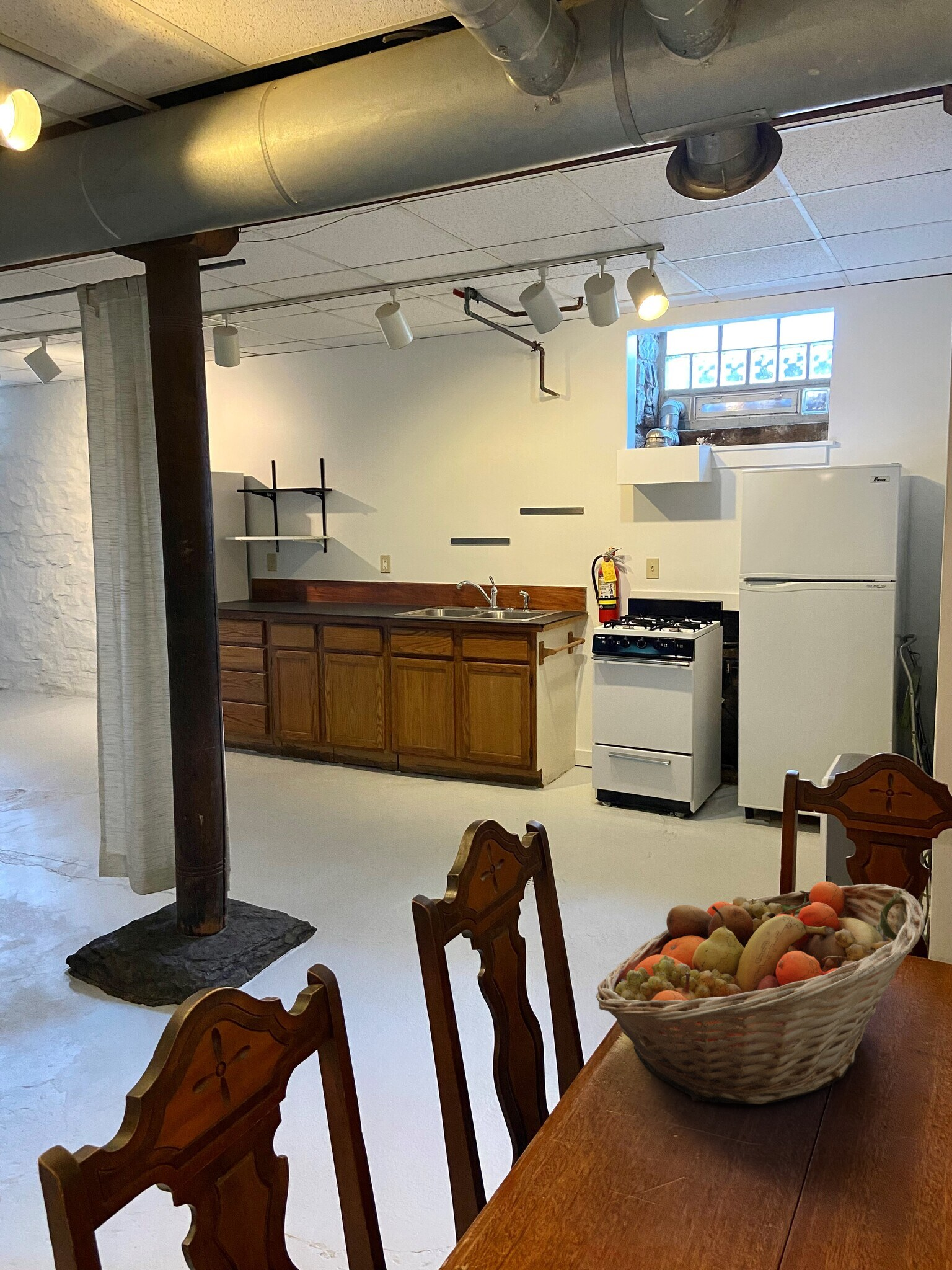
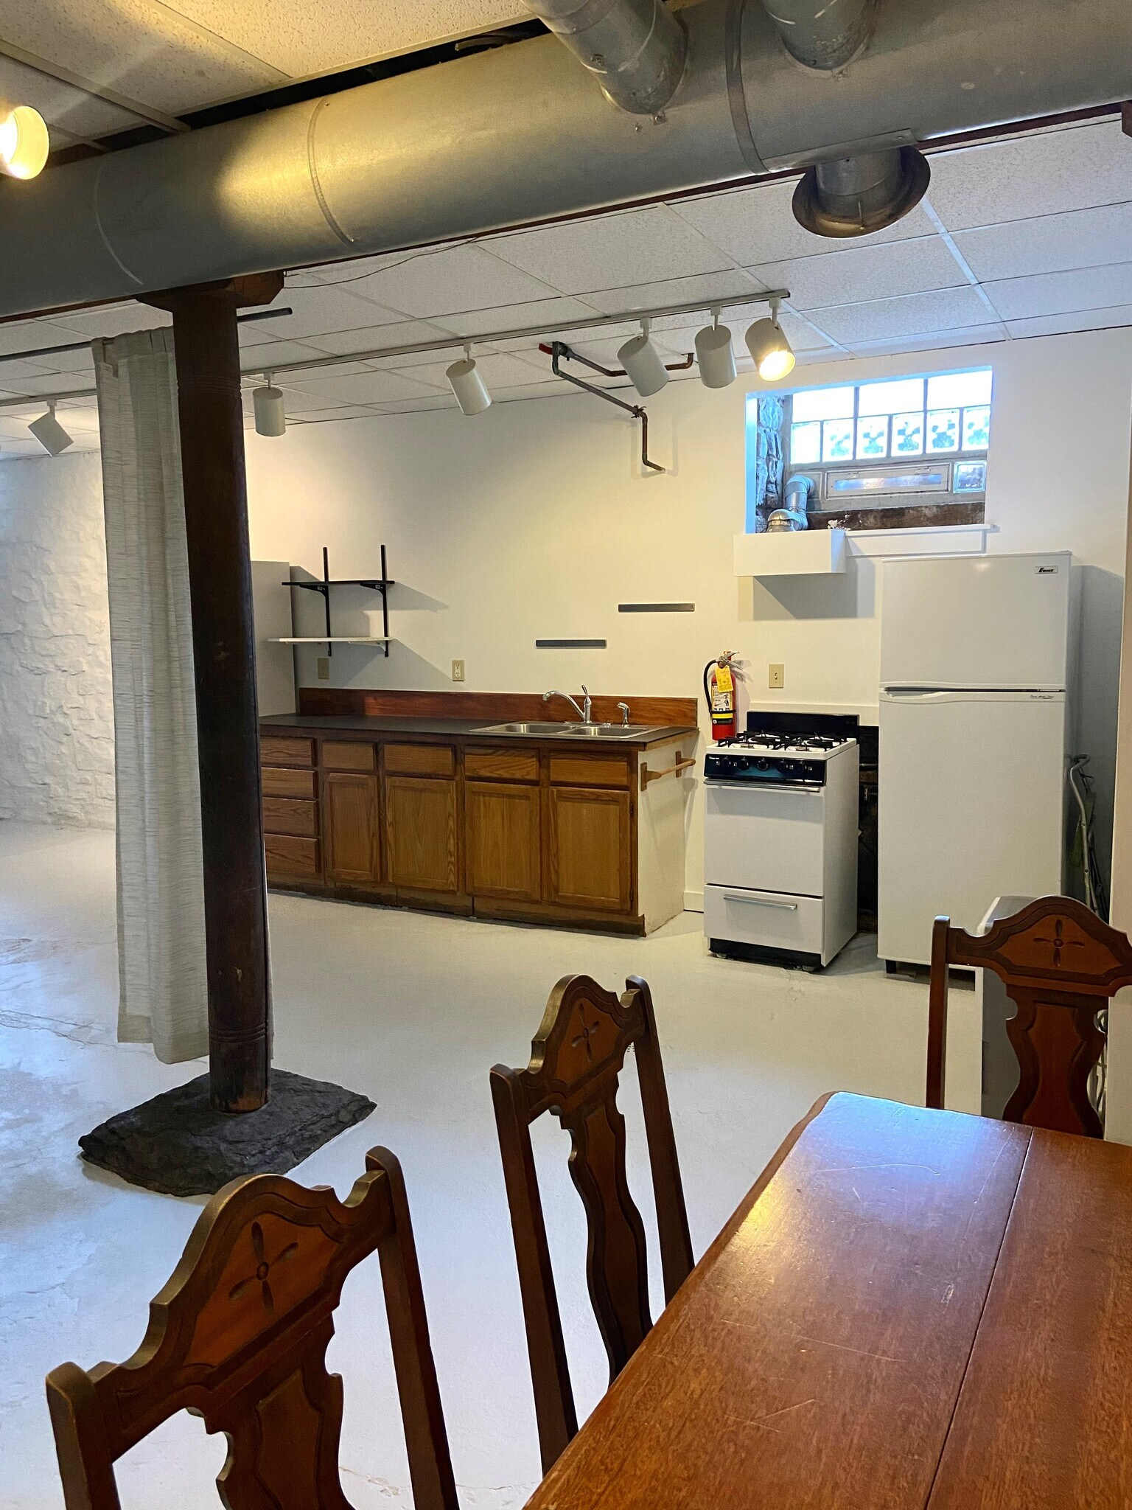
- fruit basket (760, 970)
